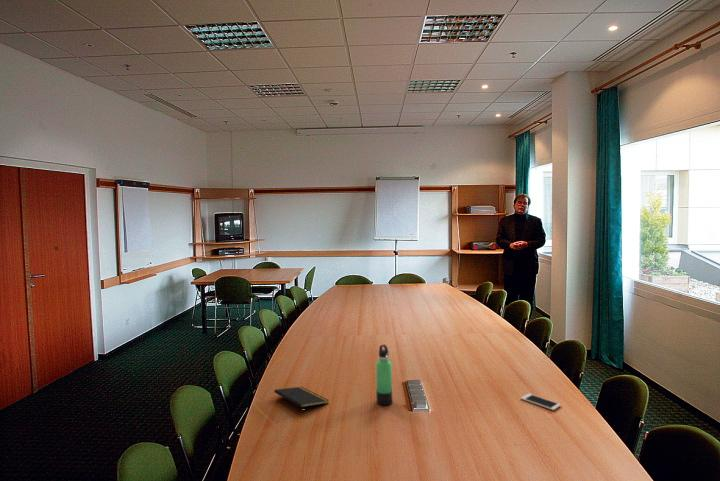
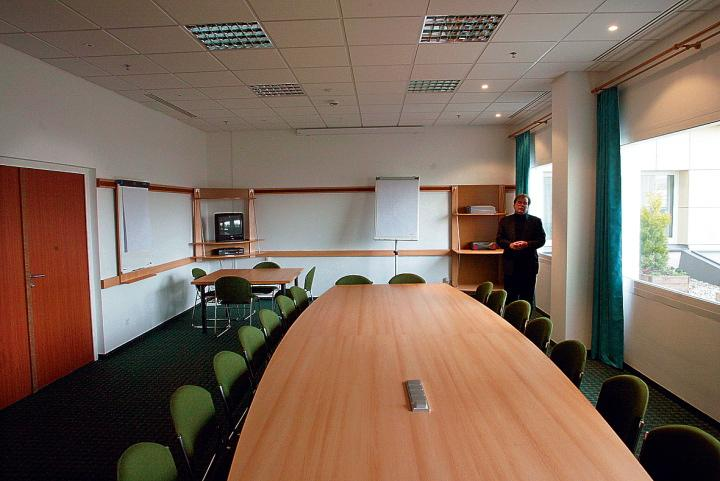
- cell phone (540, 401)
- thermos bottle (384, 373)
- notepad (301, 396)
